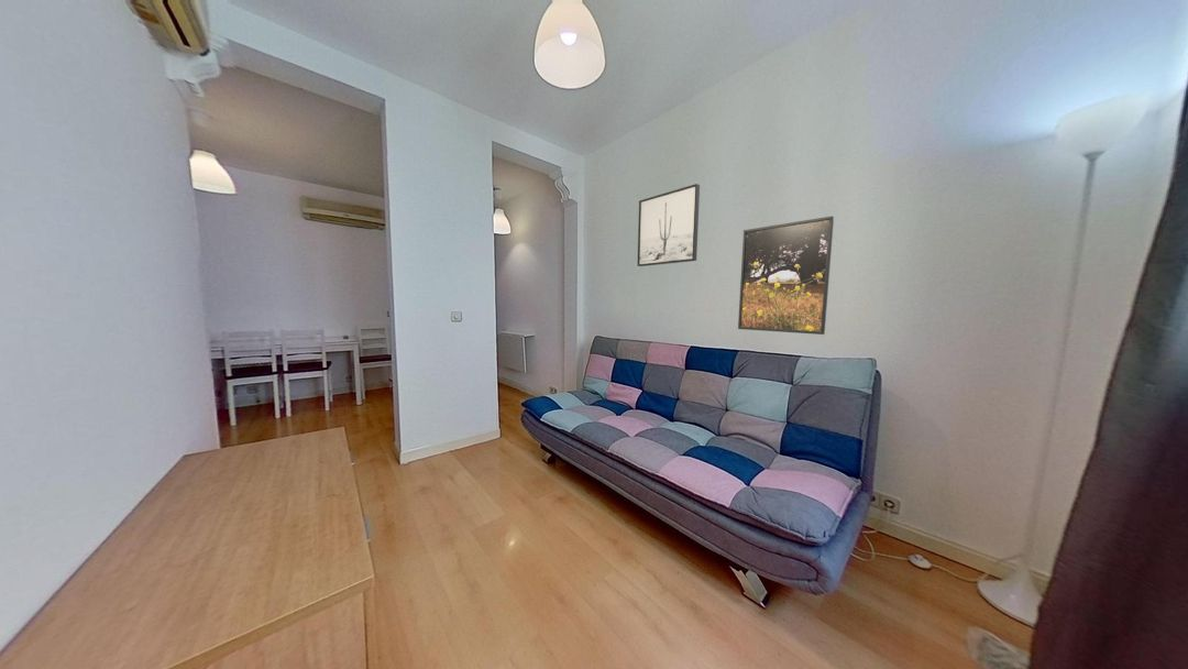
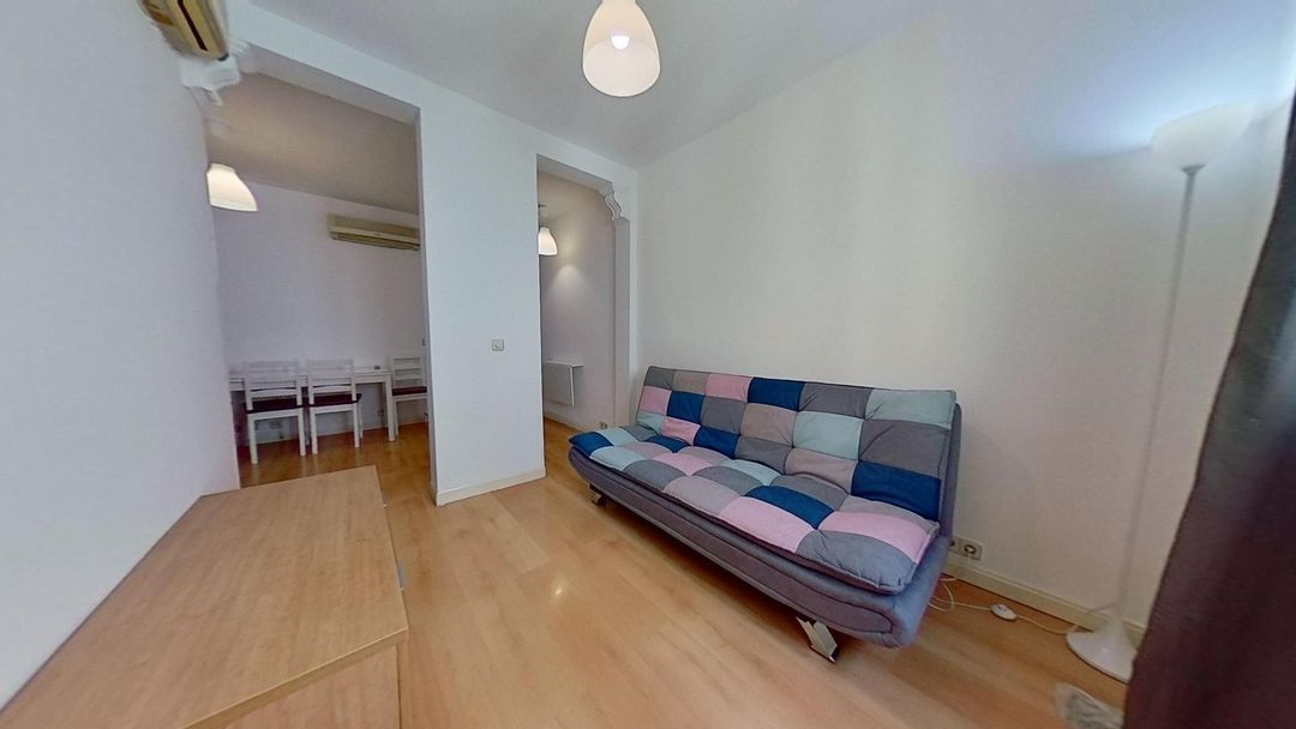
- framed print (781, 278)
- wall art (666, 228)
